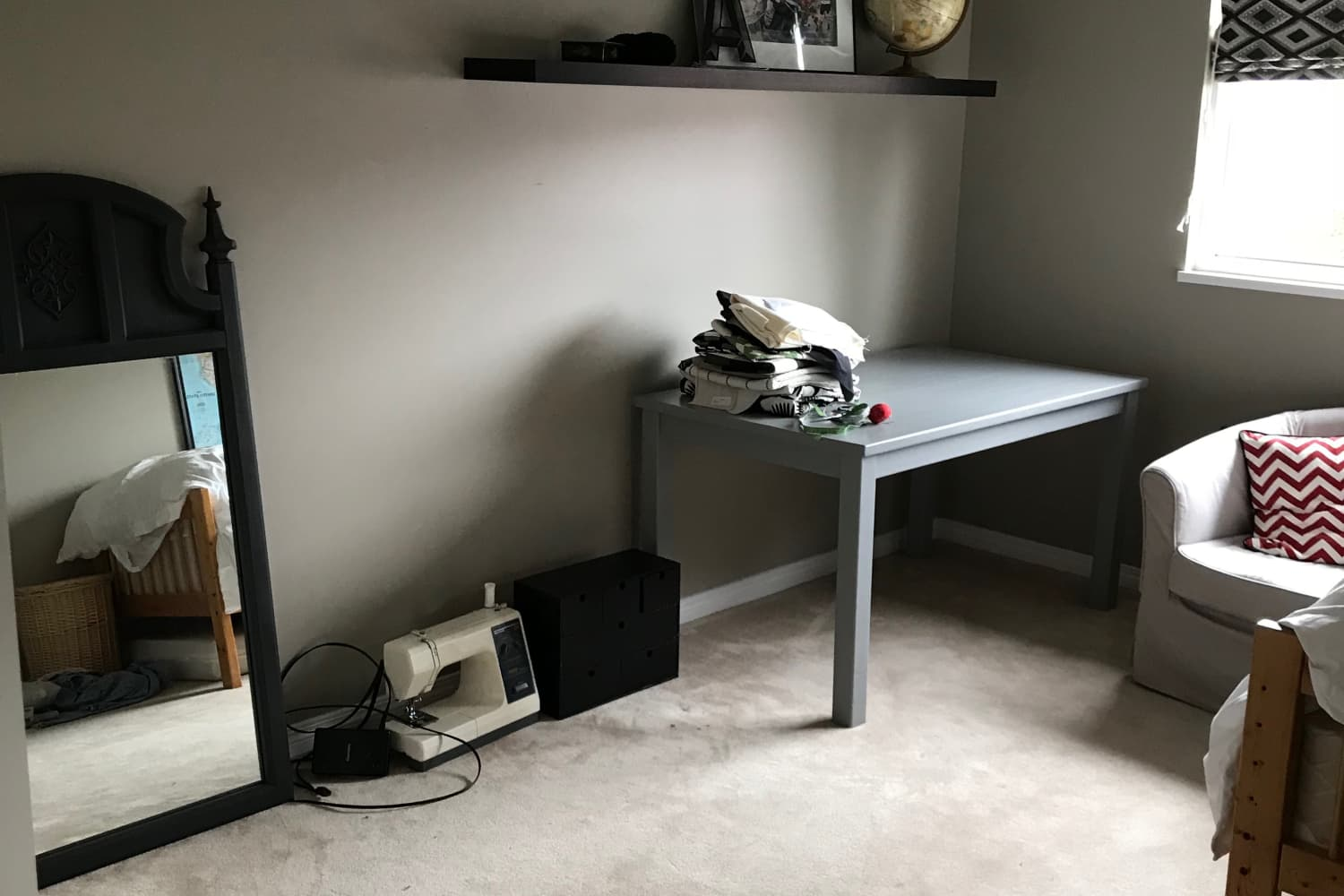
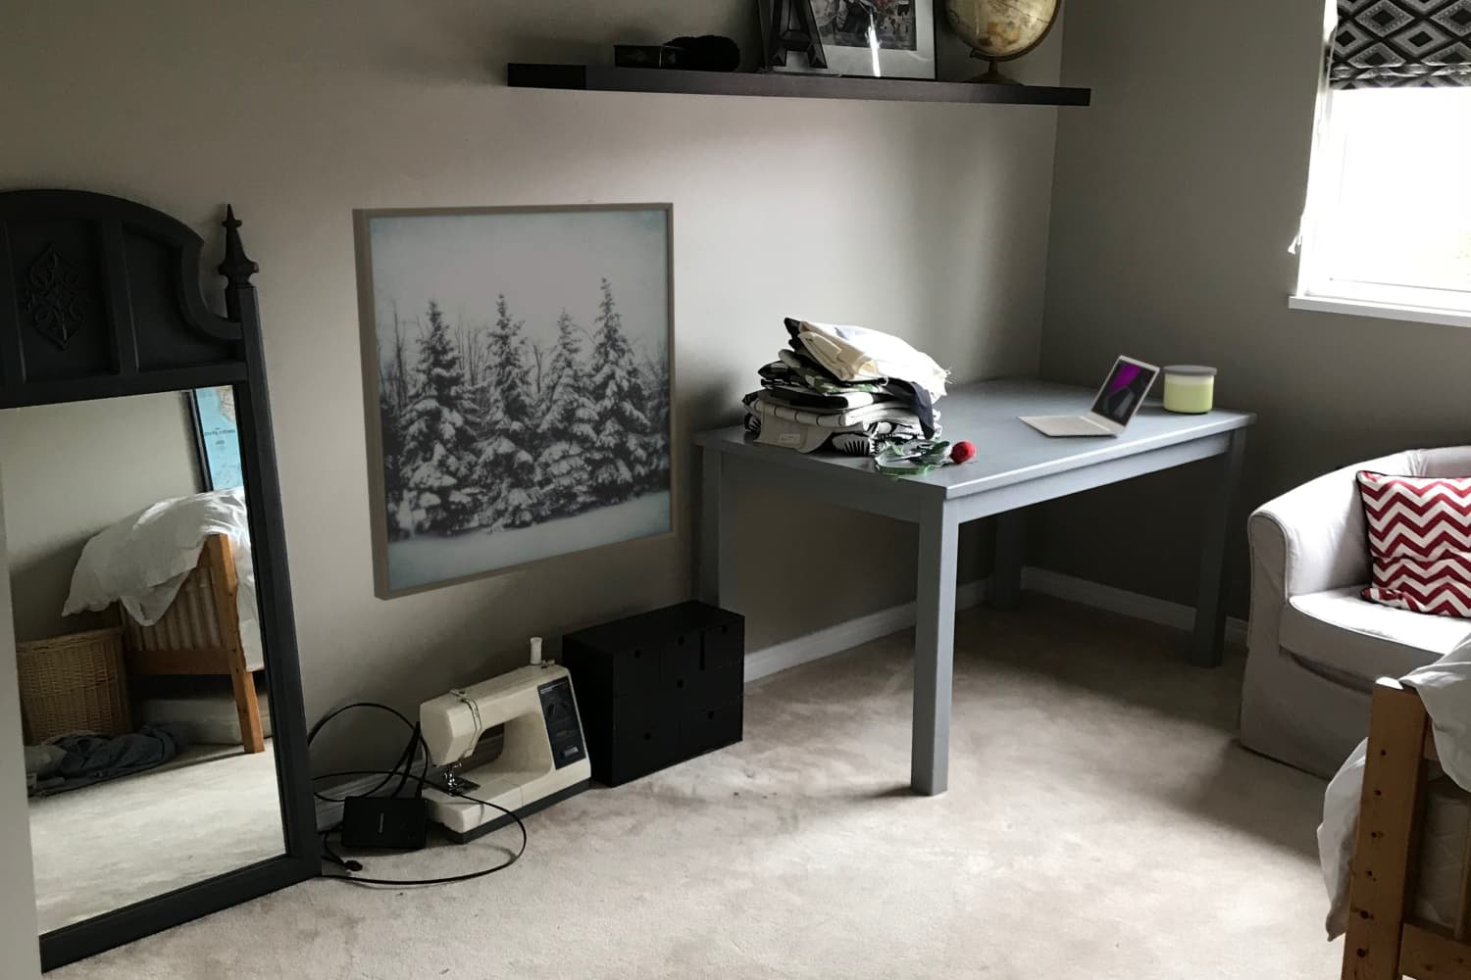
+ laptop (1098, 395)
+ candle (1188, 389)
+ wall art (531, 389)
